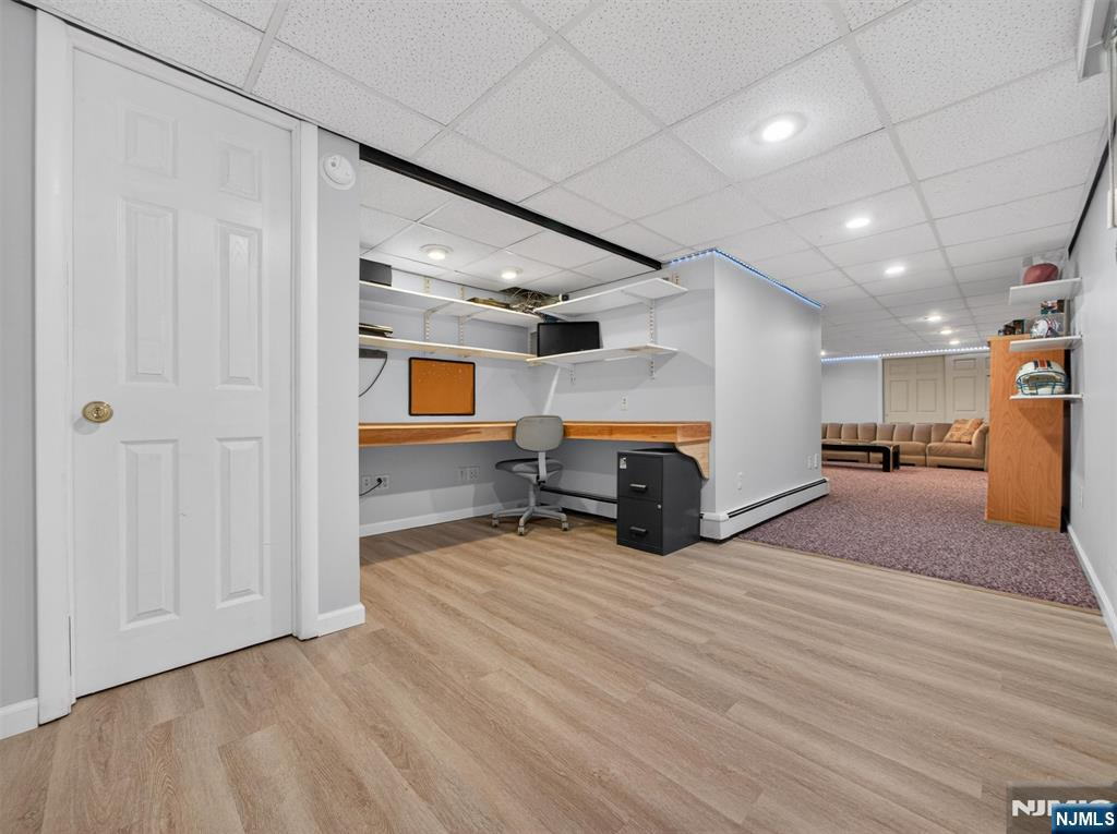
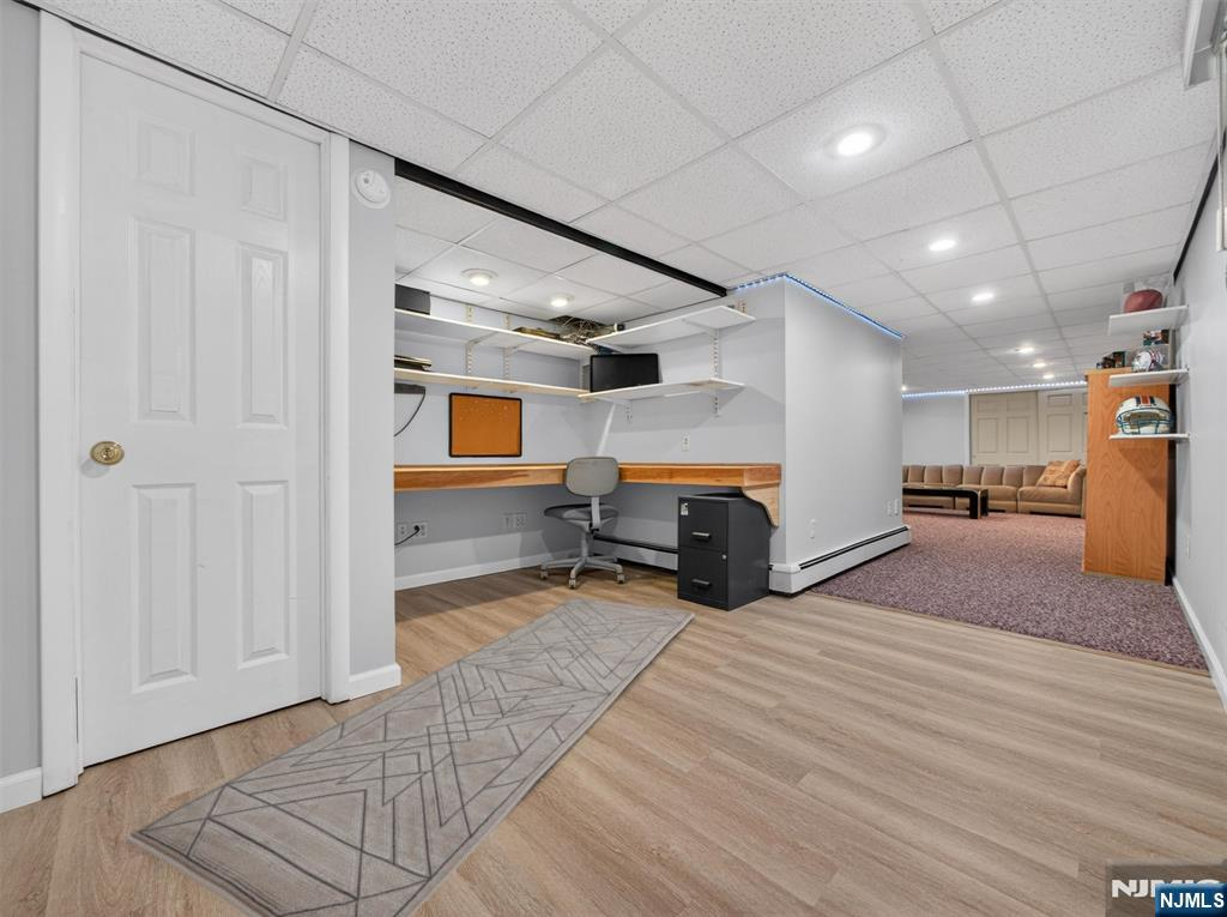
+ rug (528, 677)
